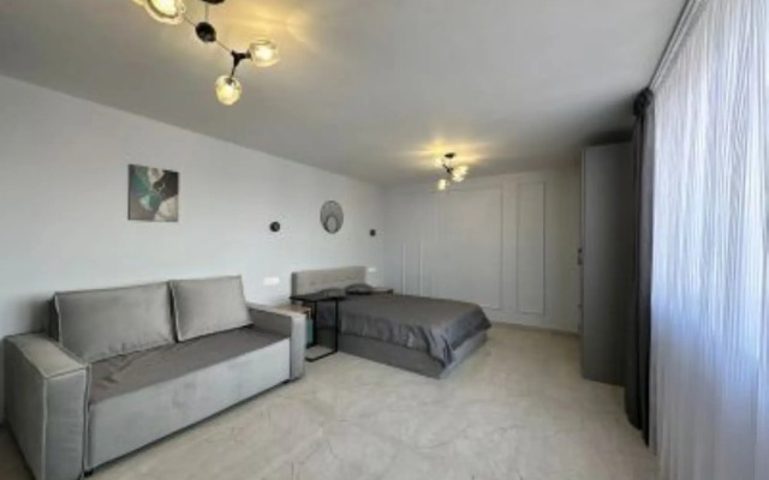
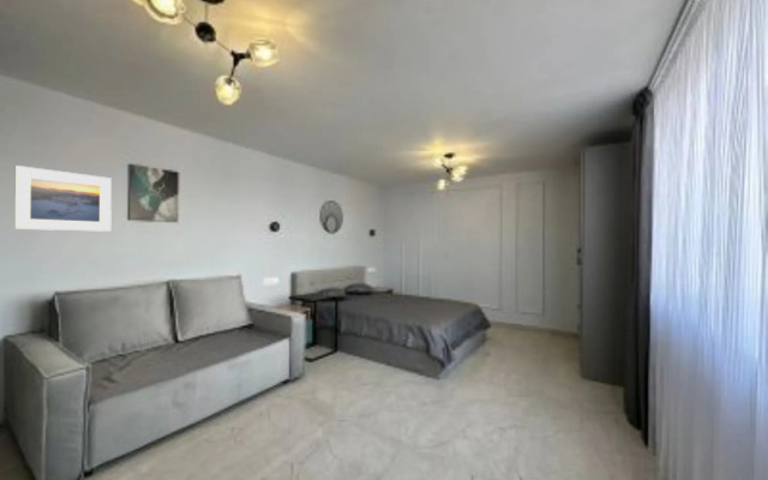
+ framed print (67, 200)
